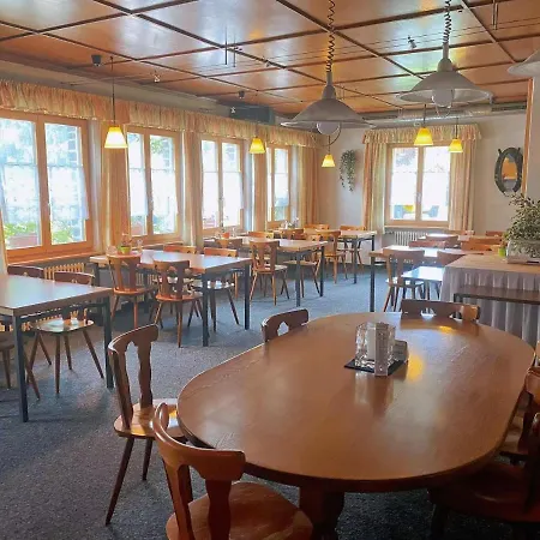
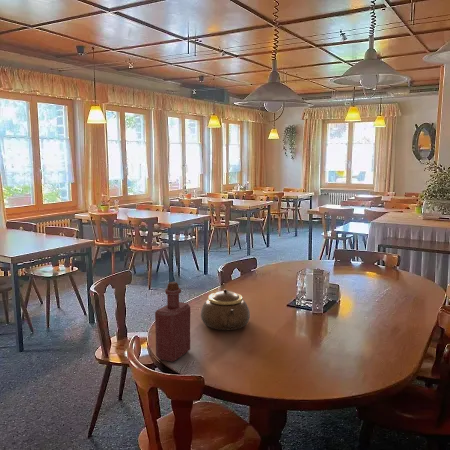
+ teapot (226, 307)
+ bottle (173, 319)
